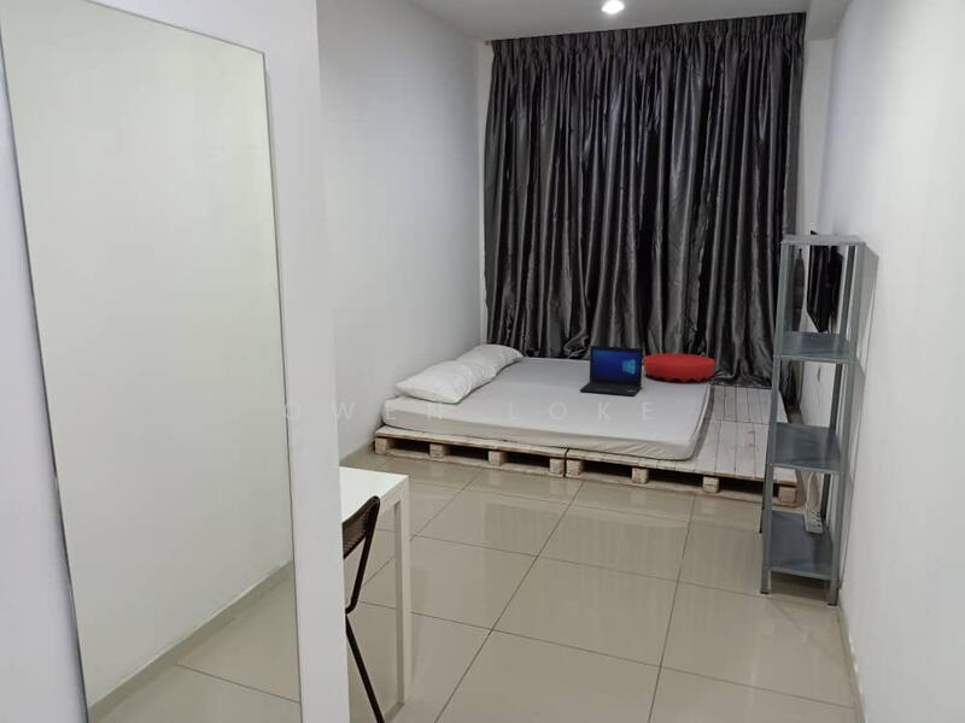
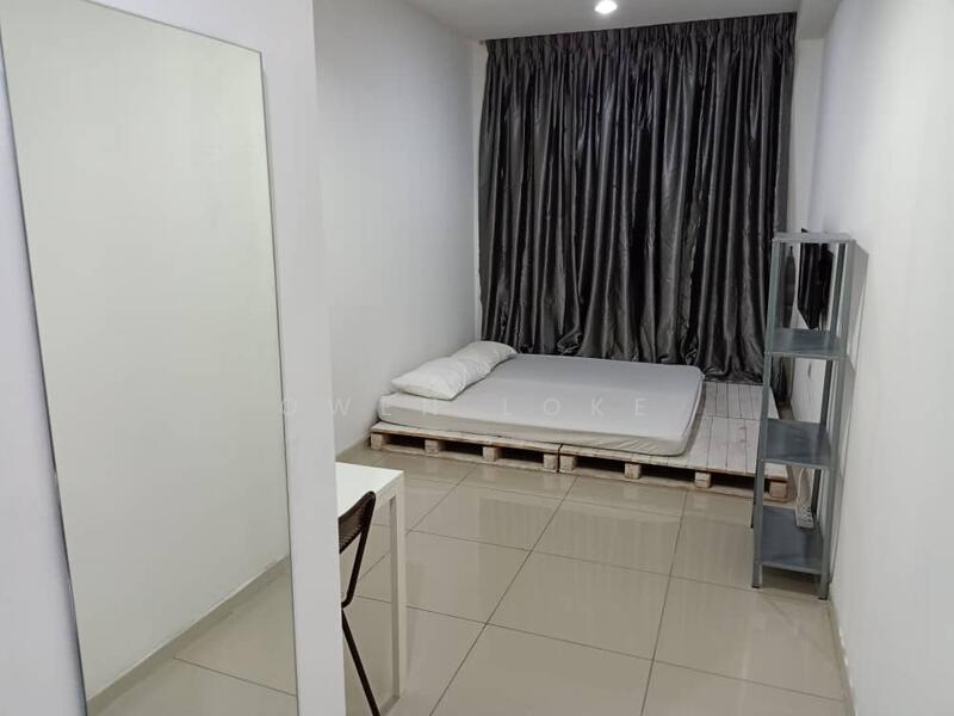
- cushion (678, 368)
- laptop (612, 370)
